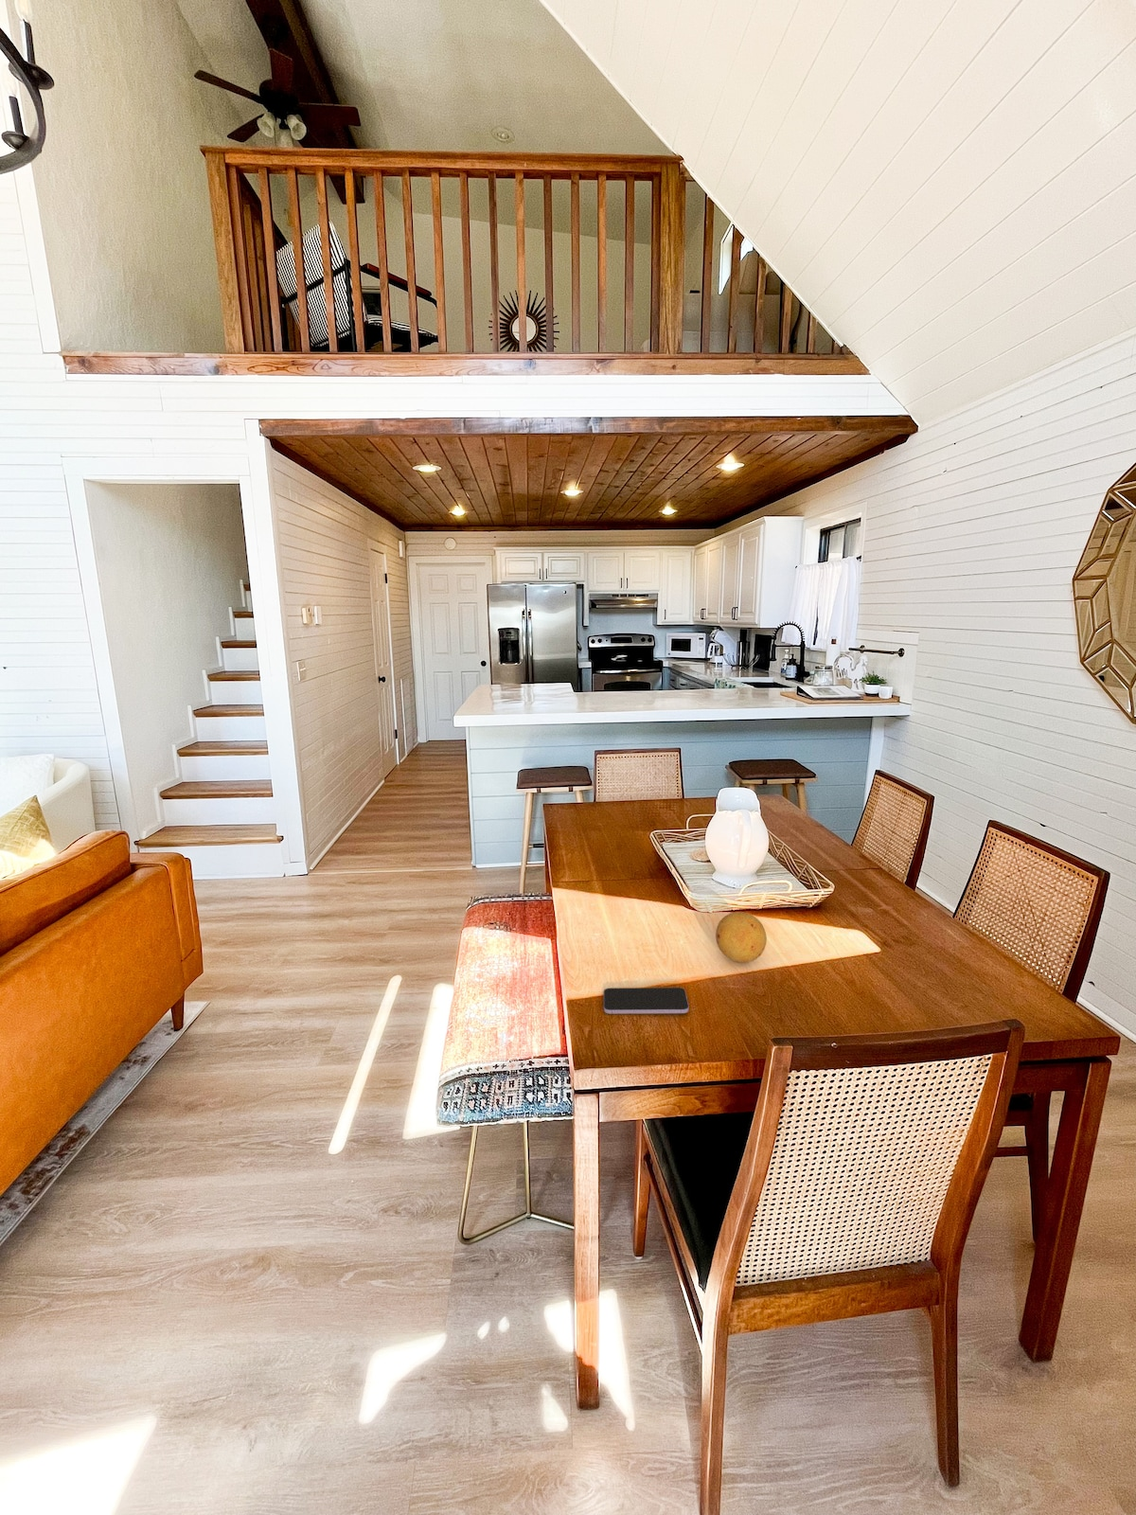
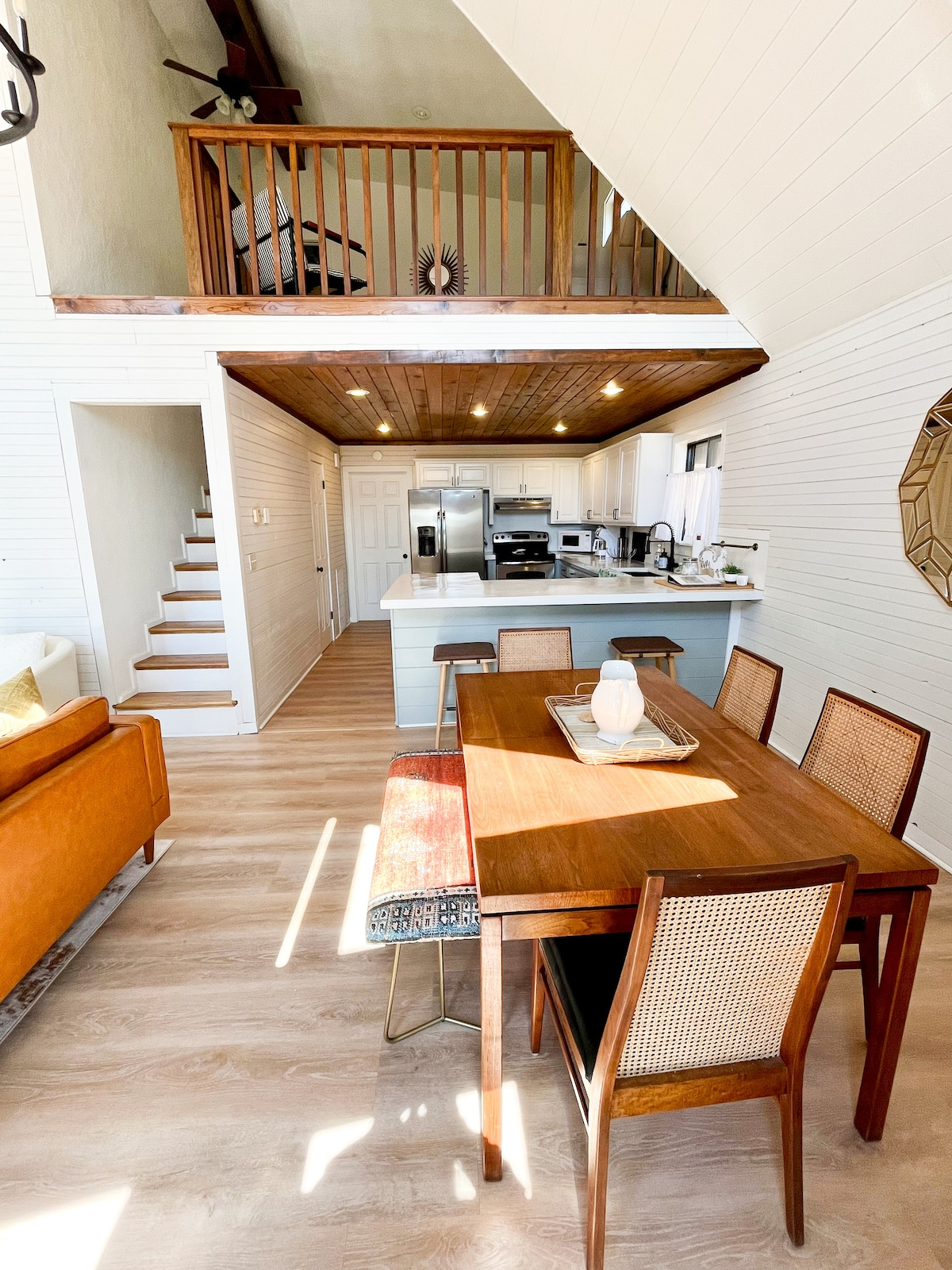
- smartphone (644, 1000)
- fruit (740, 936)
